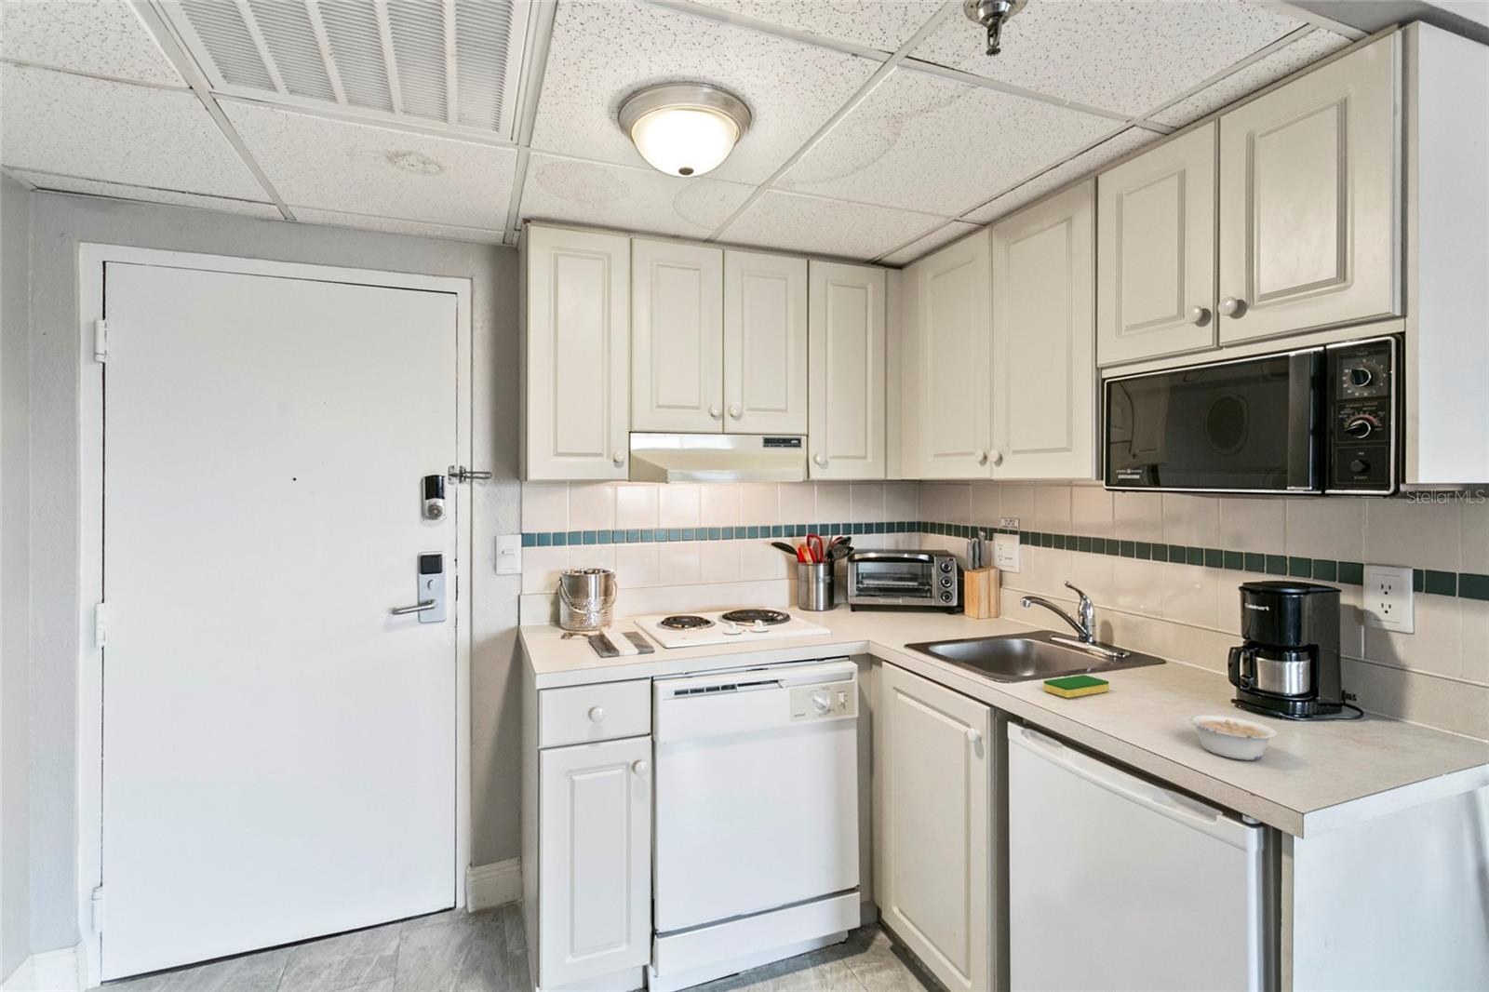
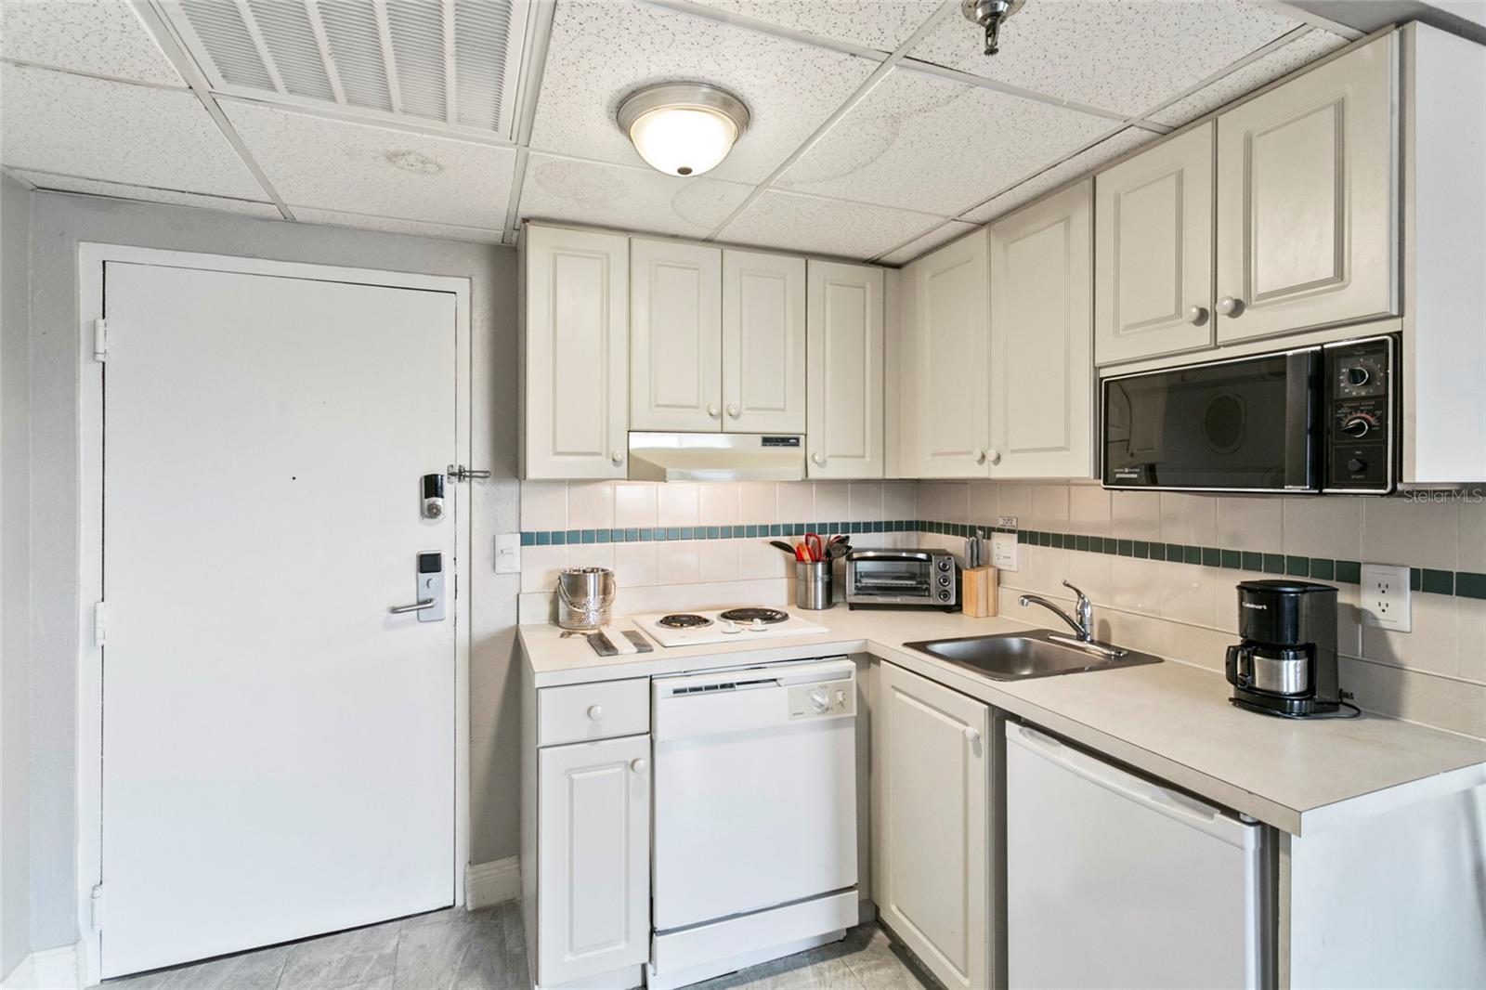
- legume (1234, 736)
- dish sponge (1076, 685)
